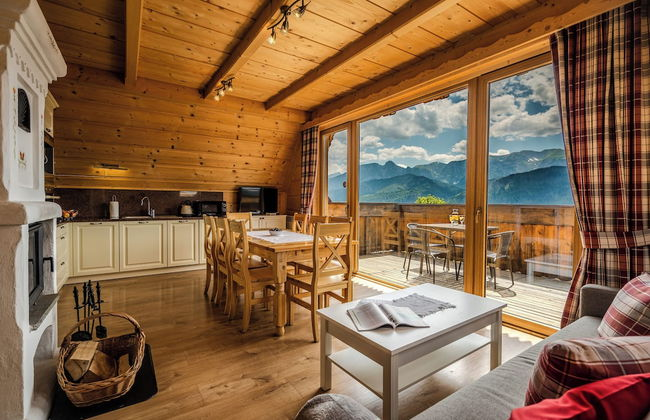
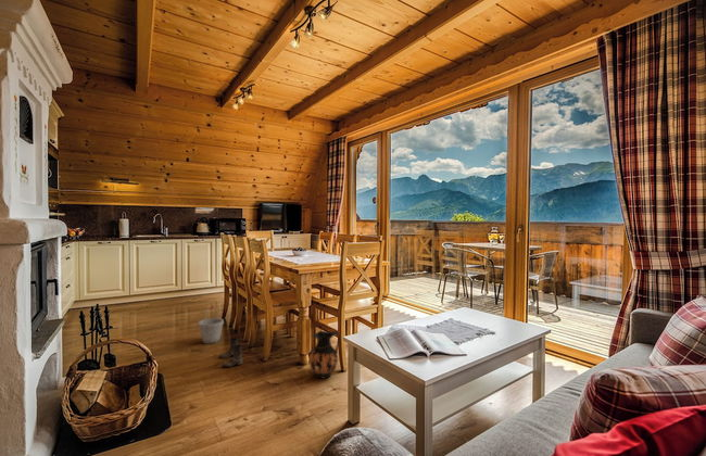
+ boots (230, 352)
+ bucket (211, 324)
+ ceramic jug (324, 353)
